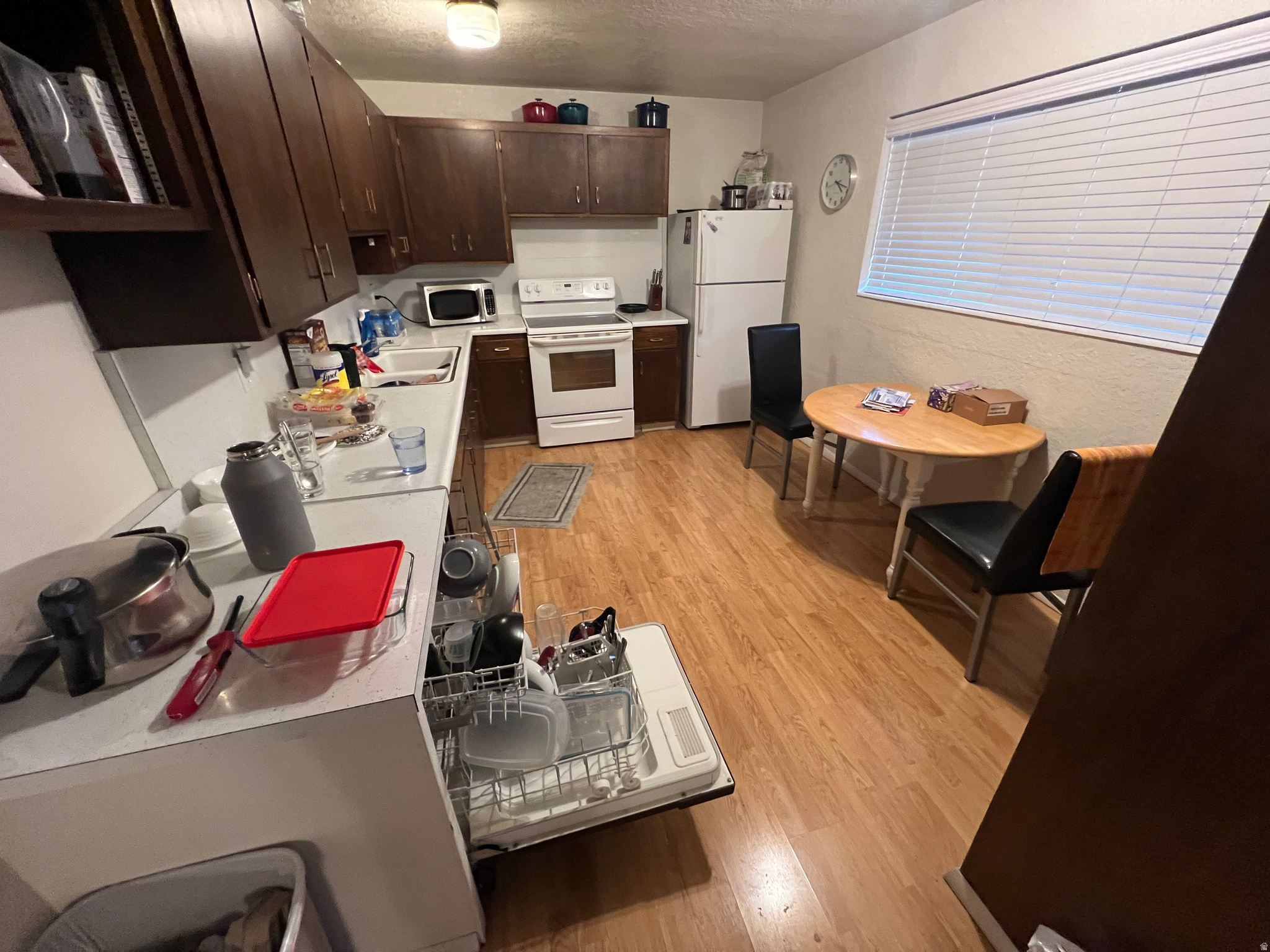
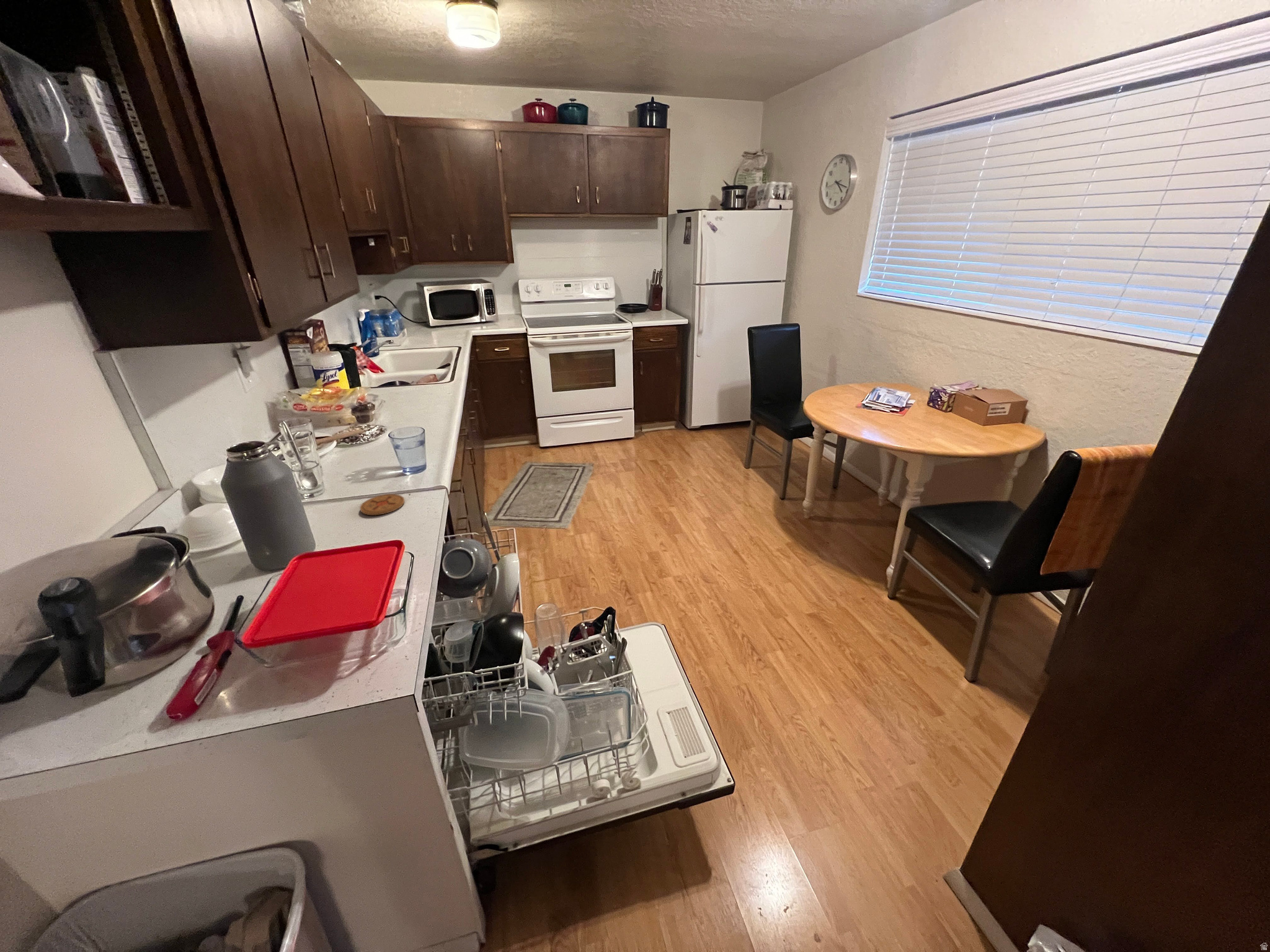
+ coaster (383, 504)
